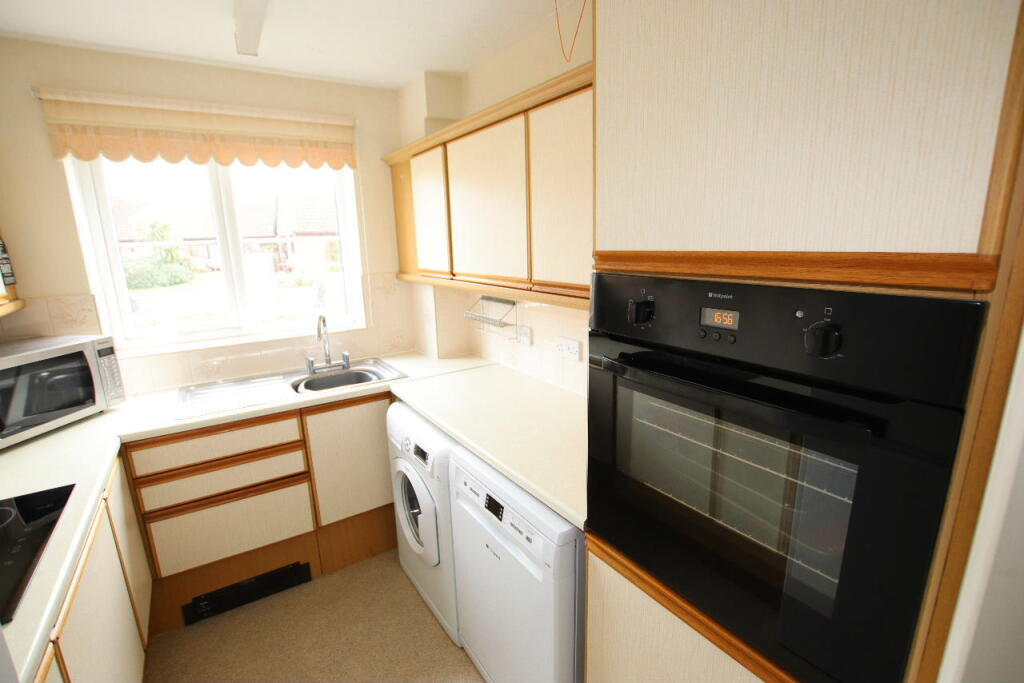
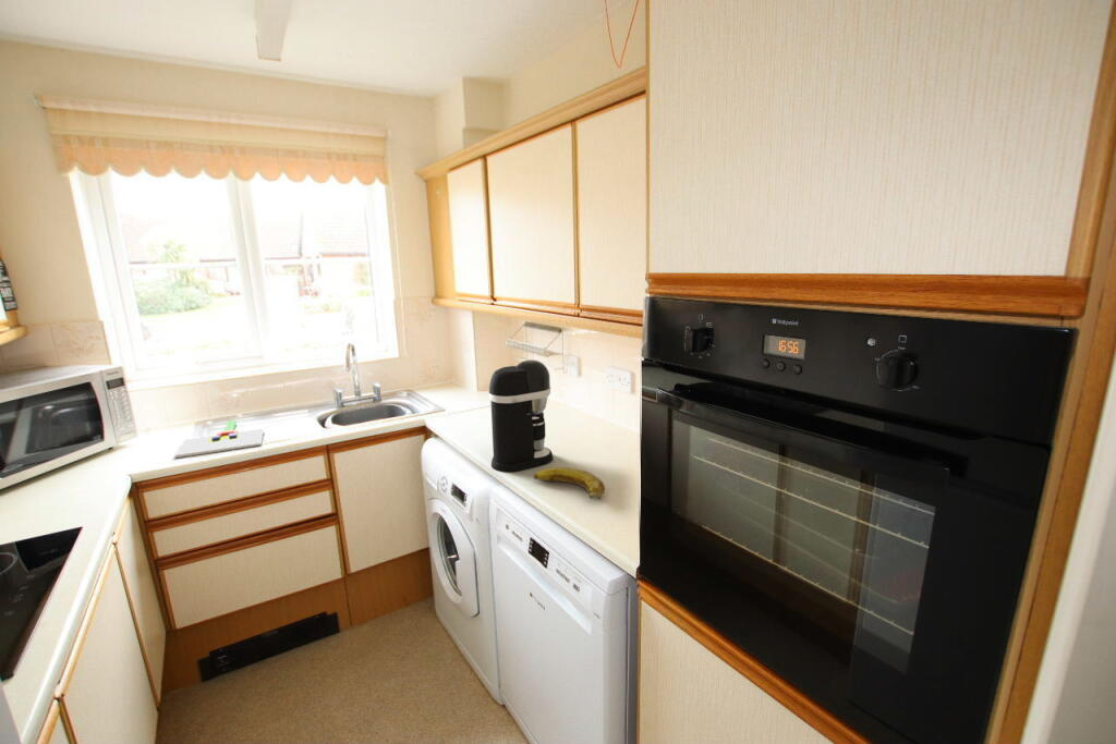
+ banana (571, 483)
+ coffee maker (520, 413)
+ chopping board (225, 432)
